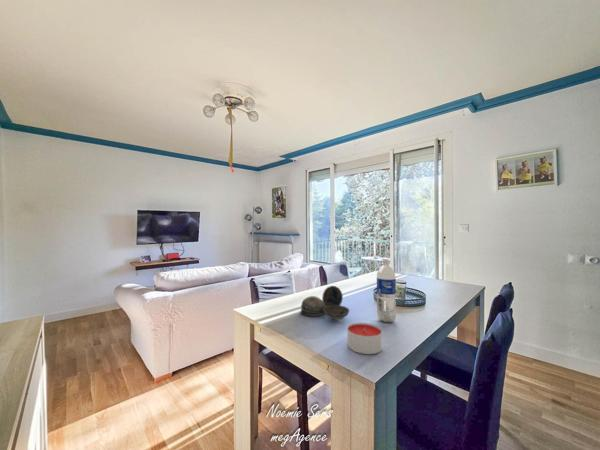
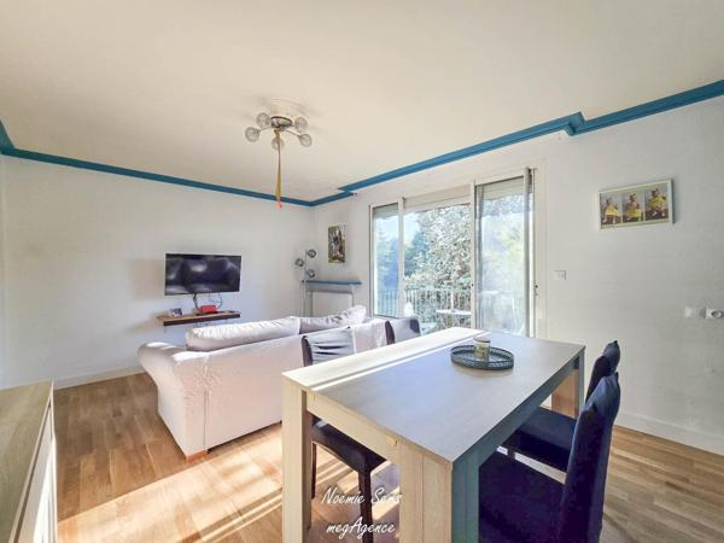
- water bottle (386, 289)
- candle (364, 336)
- decorative bowl (324, 301)
